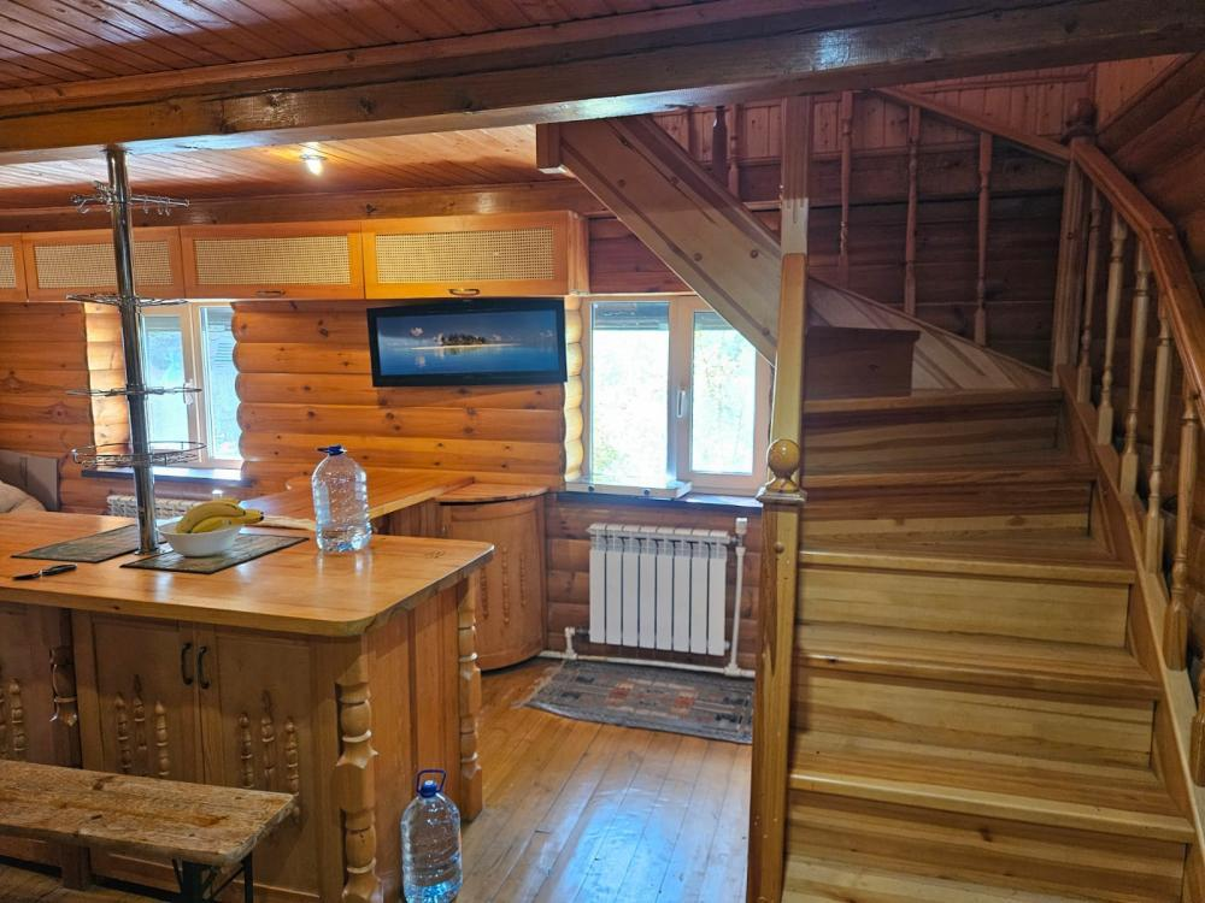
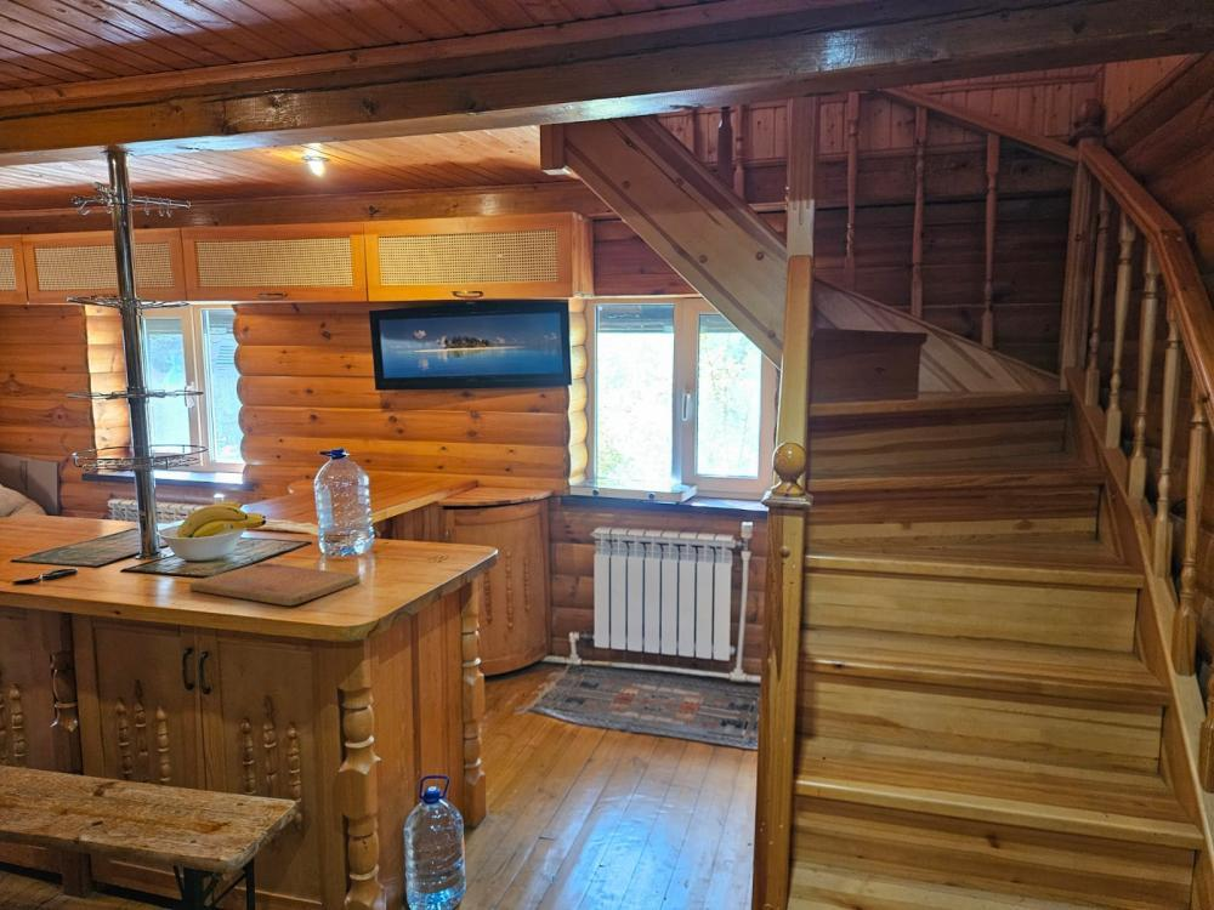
+ cutting board (276, 581)
